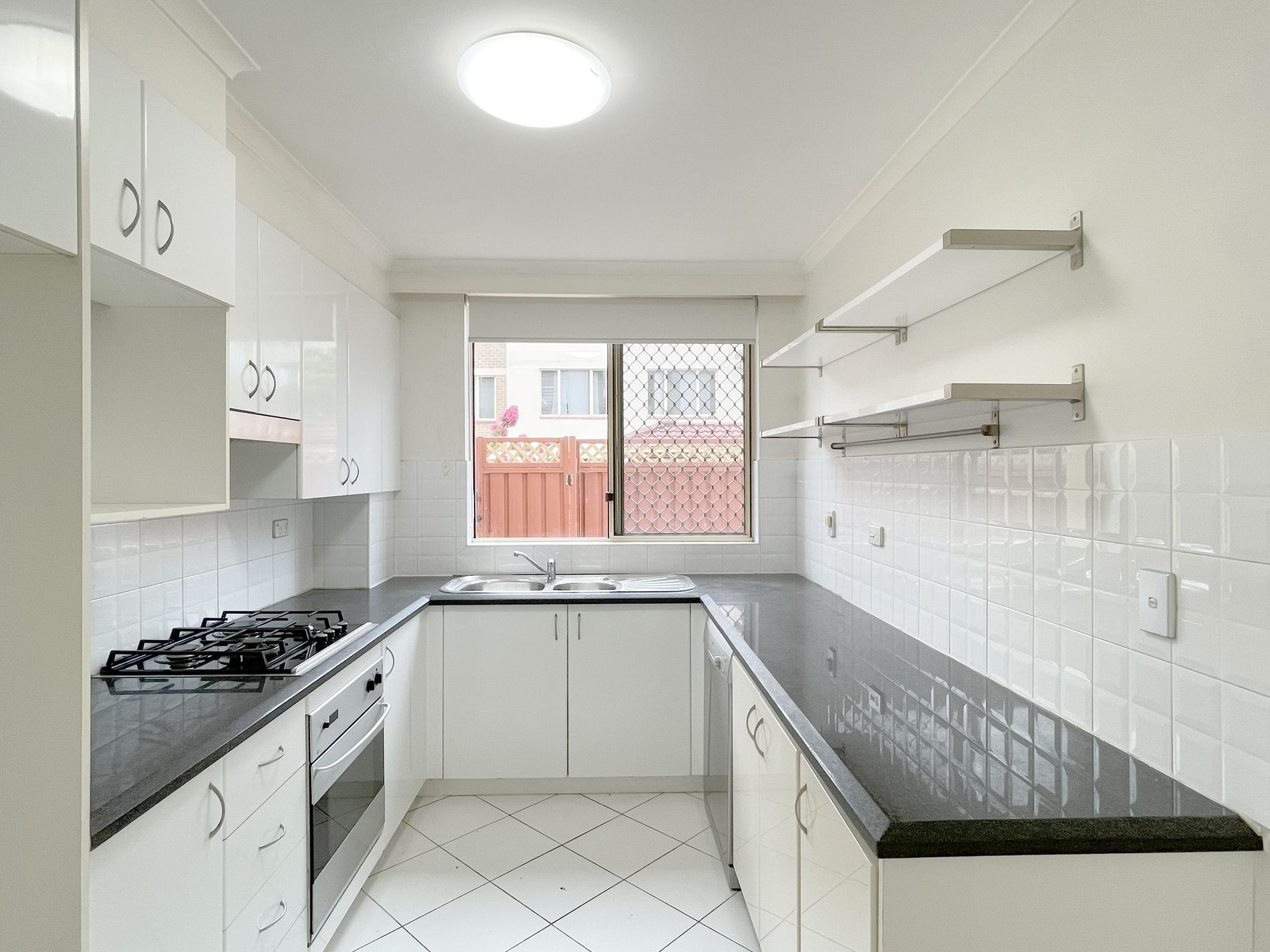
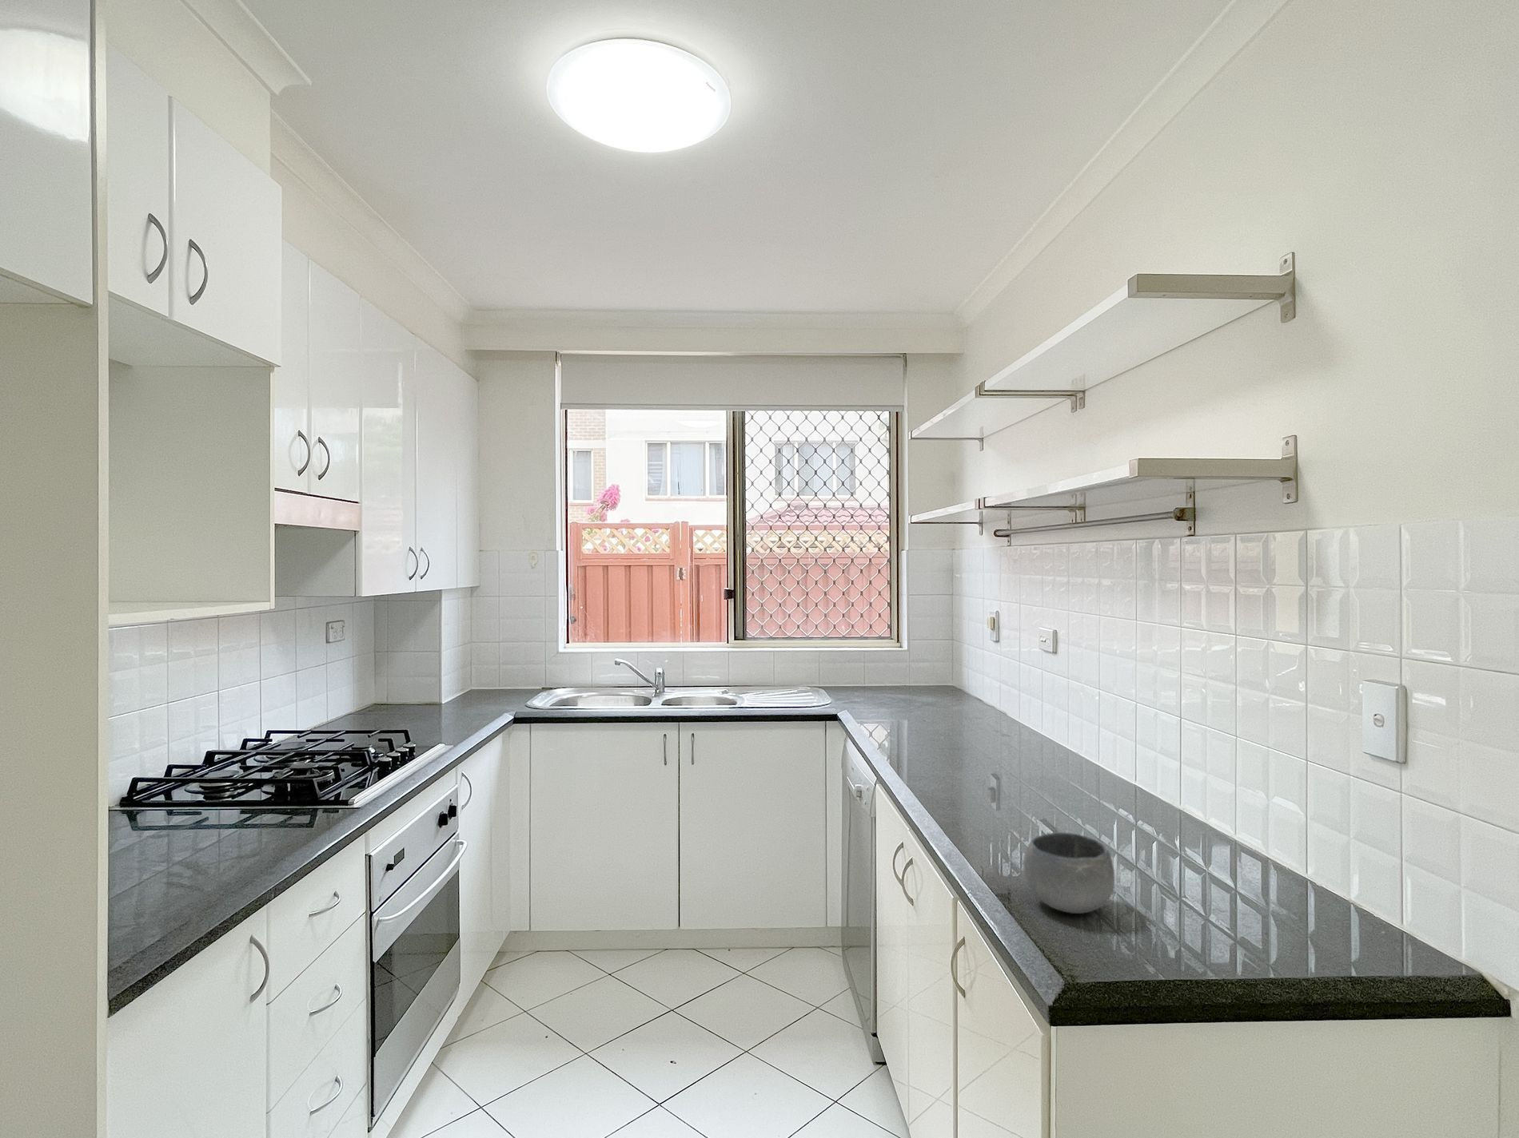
+ bowl (1068, 875)
